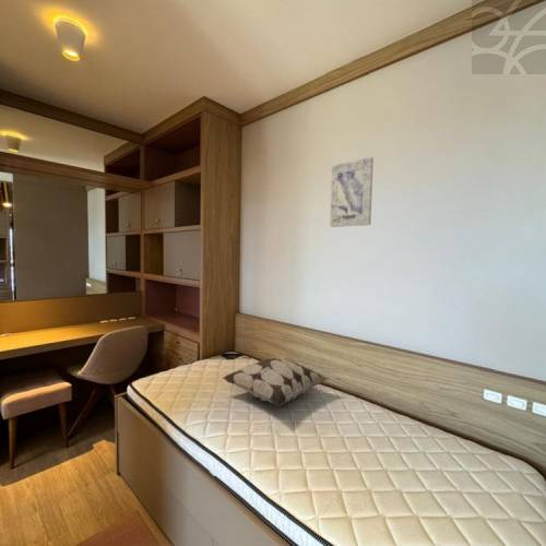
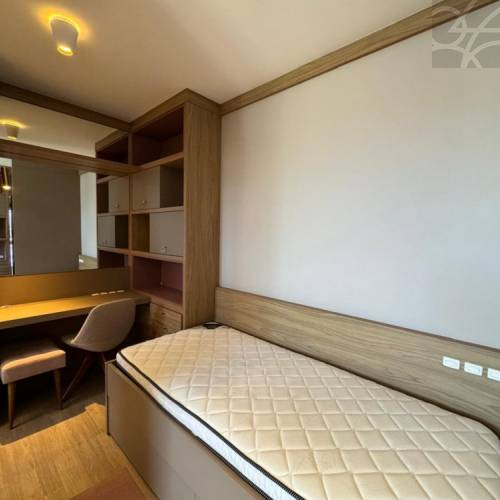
- wall art (351, 193)
- decorative pillow (275, 377)
